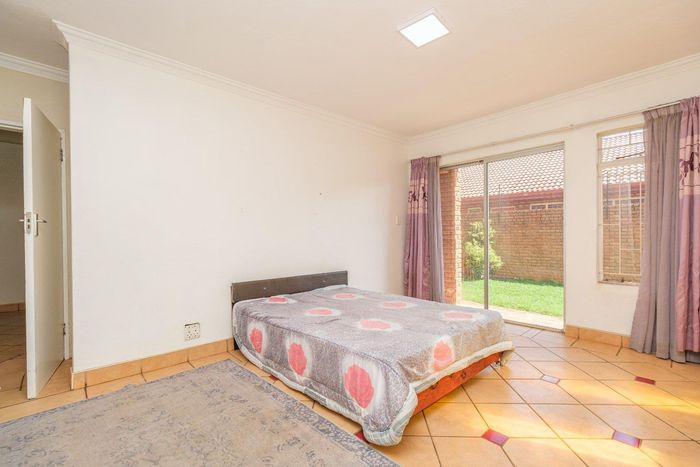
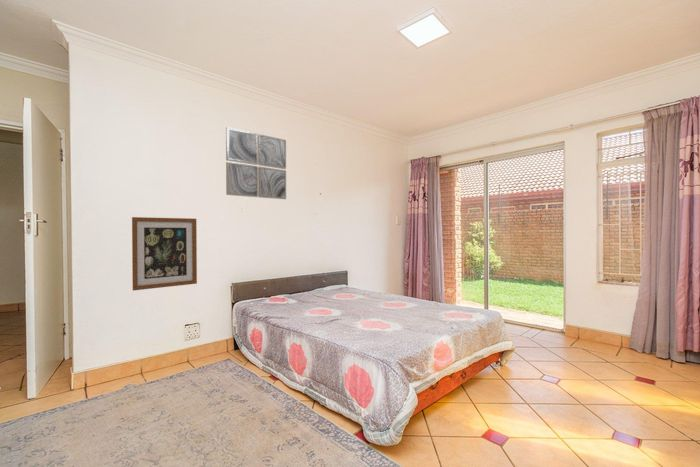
+ wall art (257, 166)
+ wall art (166, 252)
